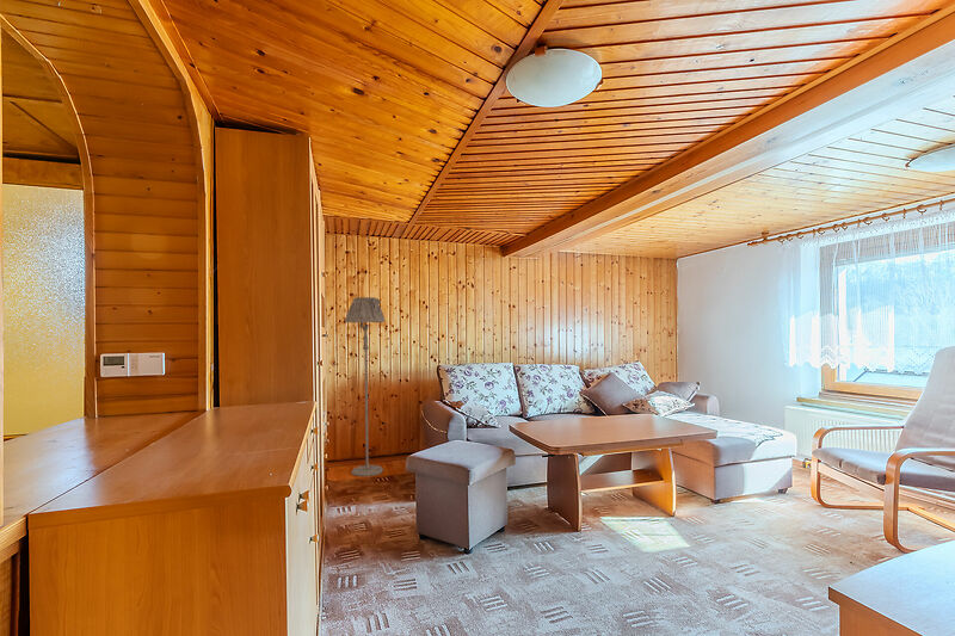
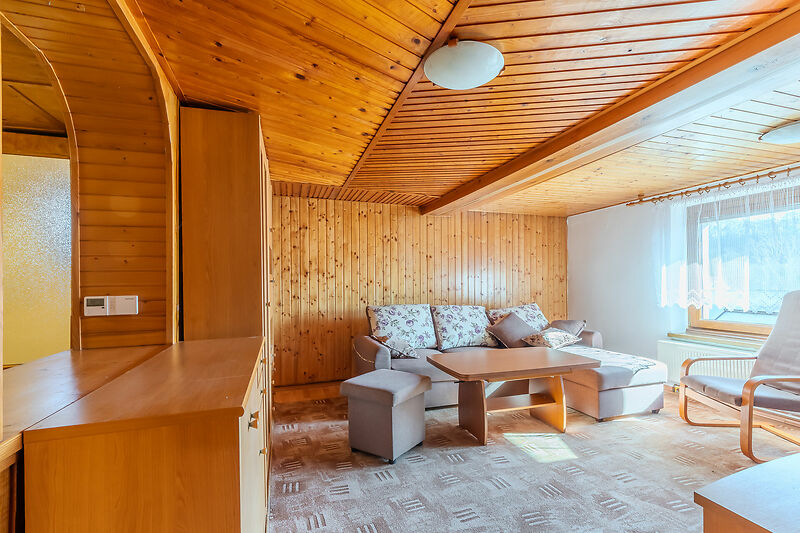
- floor lamp (365, 384)
